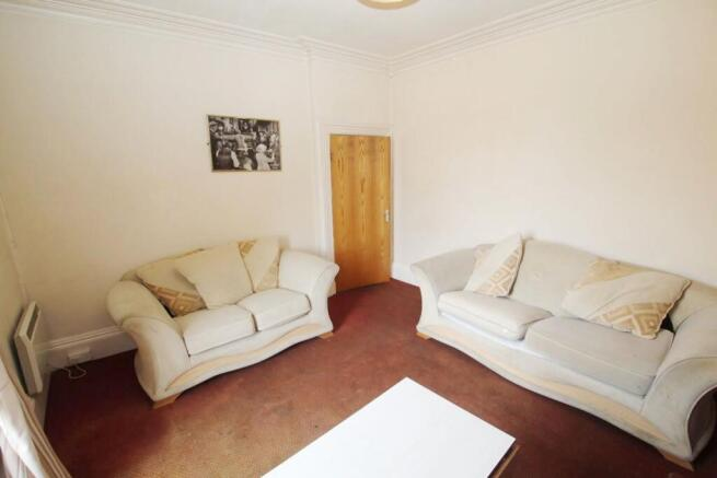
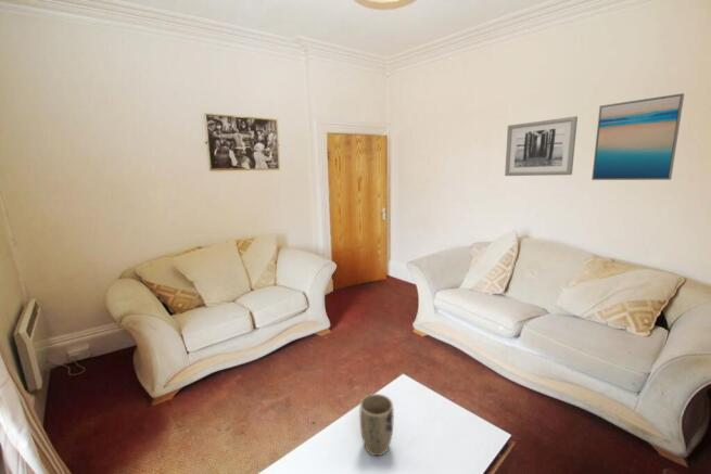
+ wall art (537, 149)
+ wall art (633, 140)
+ plant pot (377, 425)
